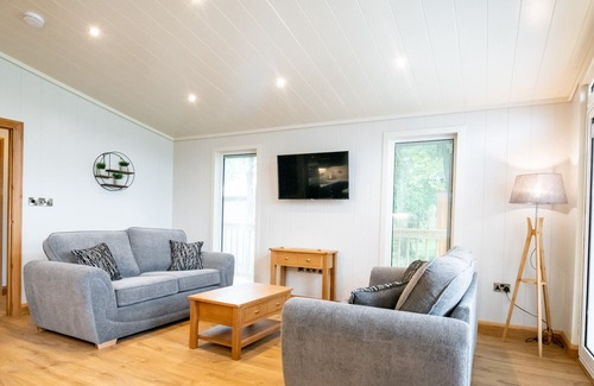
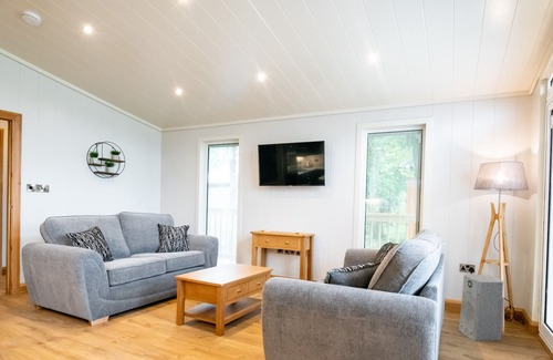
+ air purifier (481, 306)
